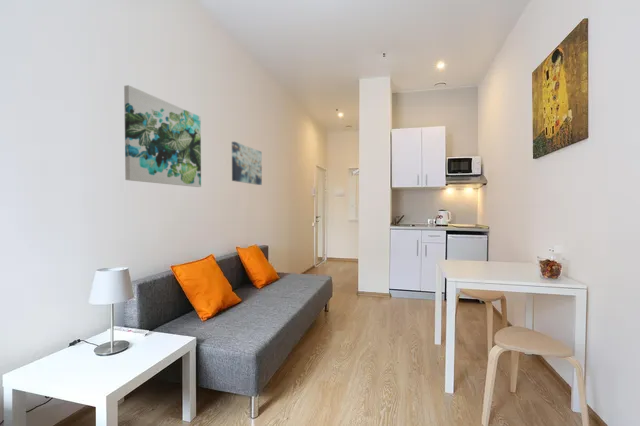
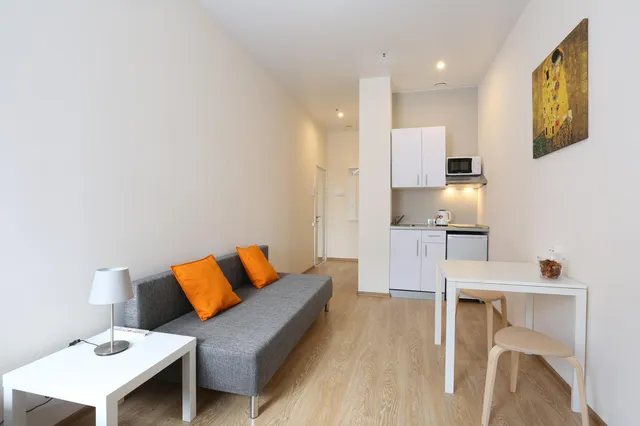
- wall art (248, 165)
- wall art (168, 143)
